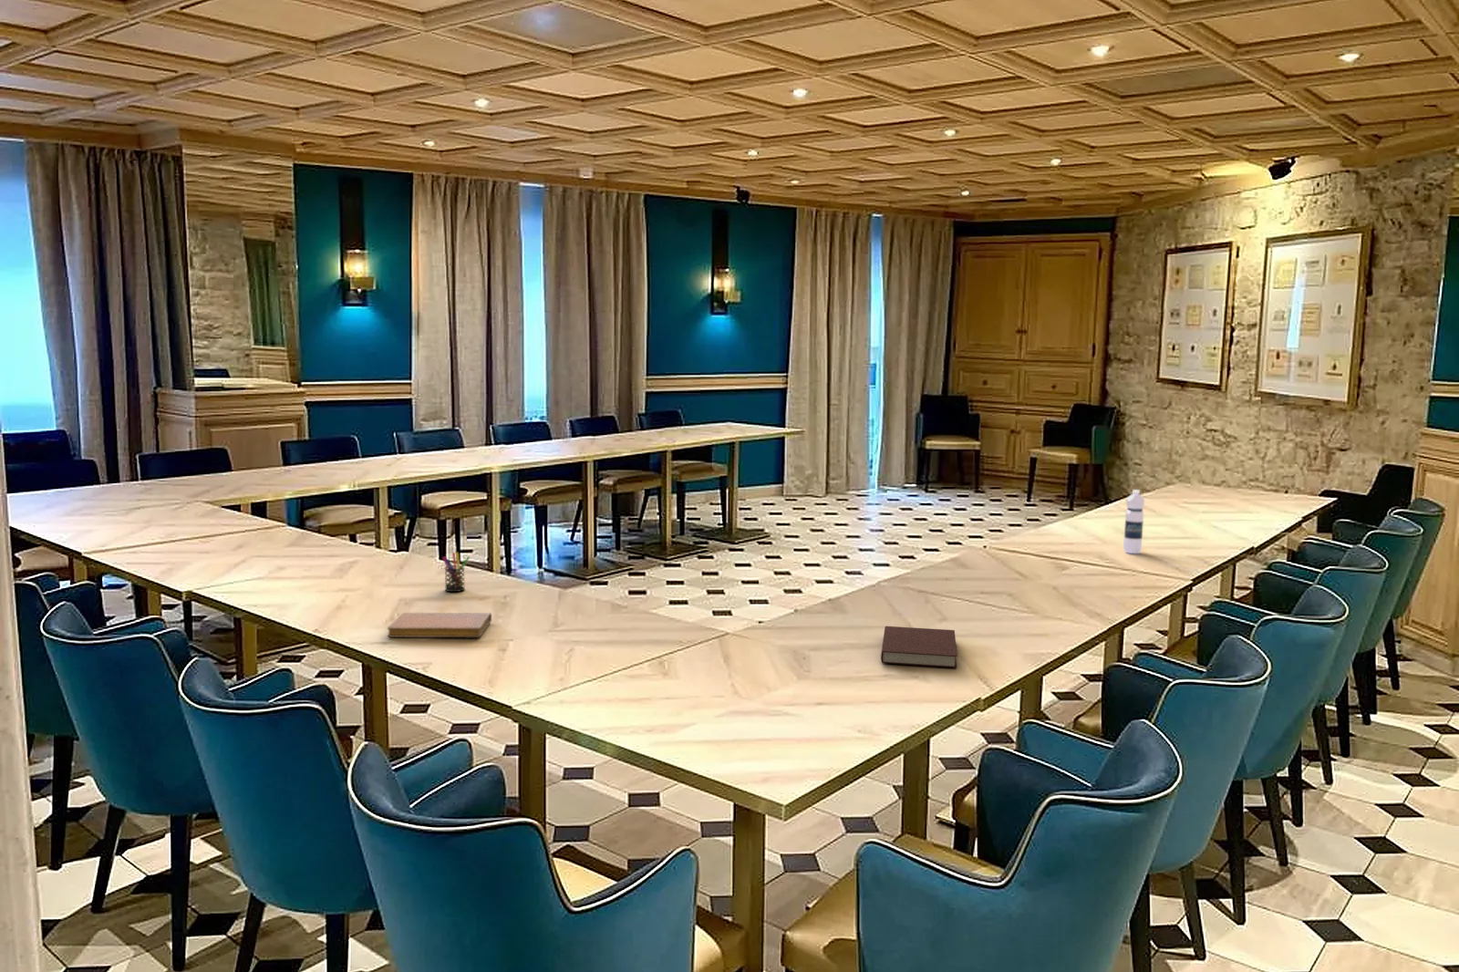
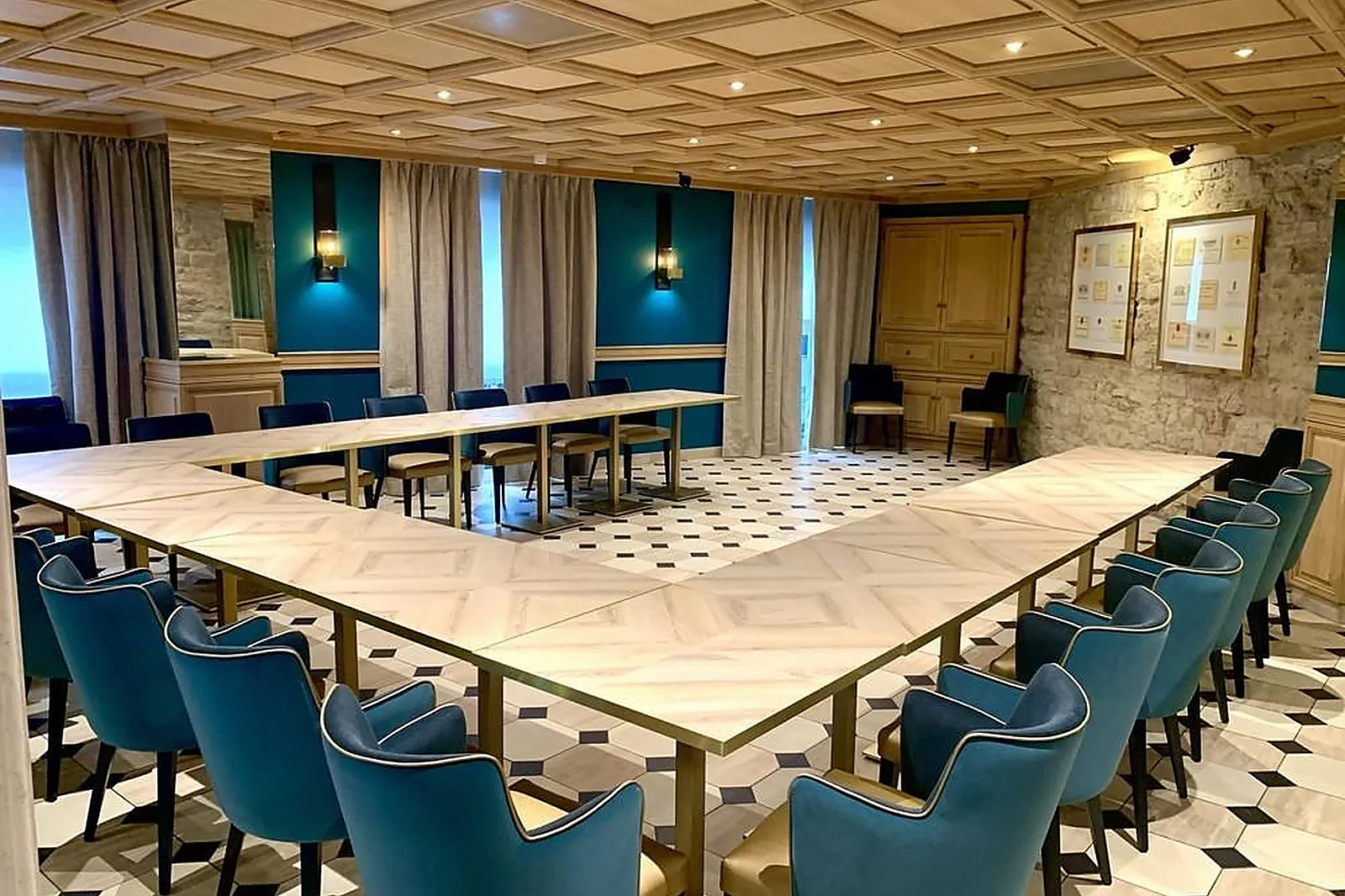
- notebook (440, 624)
- notebook (919, 645)
- pen holder (457, 570)
- water bottle (1134, 521)
